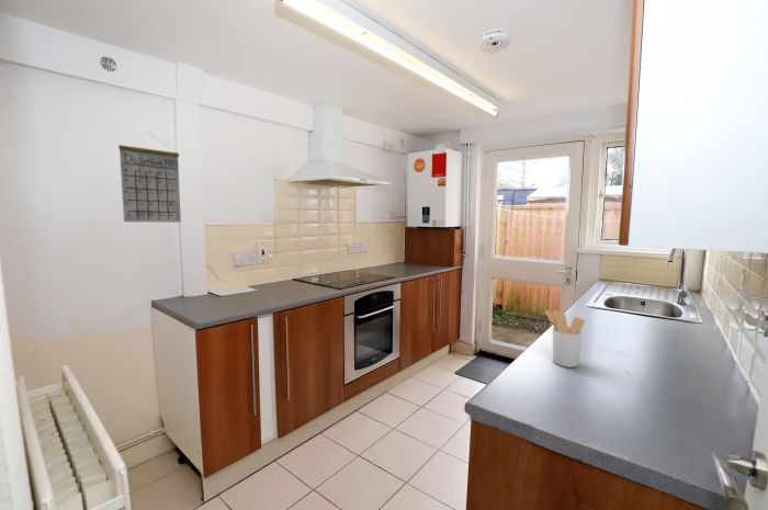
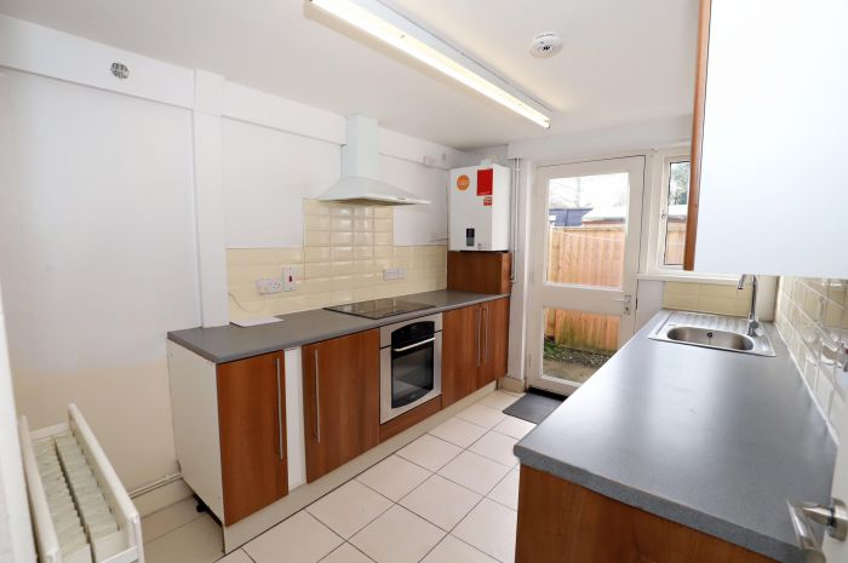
- calendar (151, 177)
- utensil holder (562, 336)
